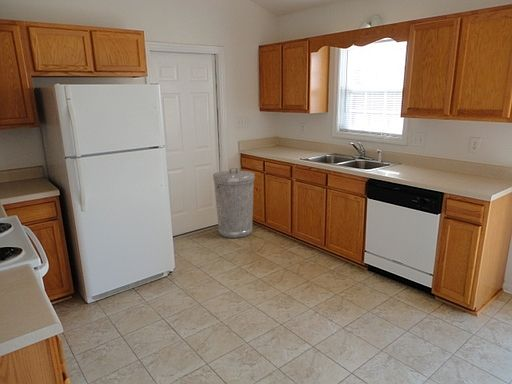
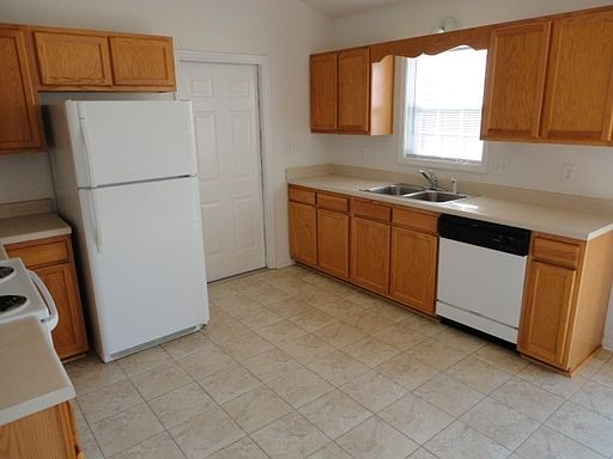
- trash can (234, 200)
